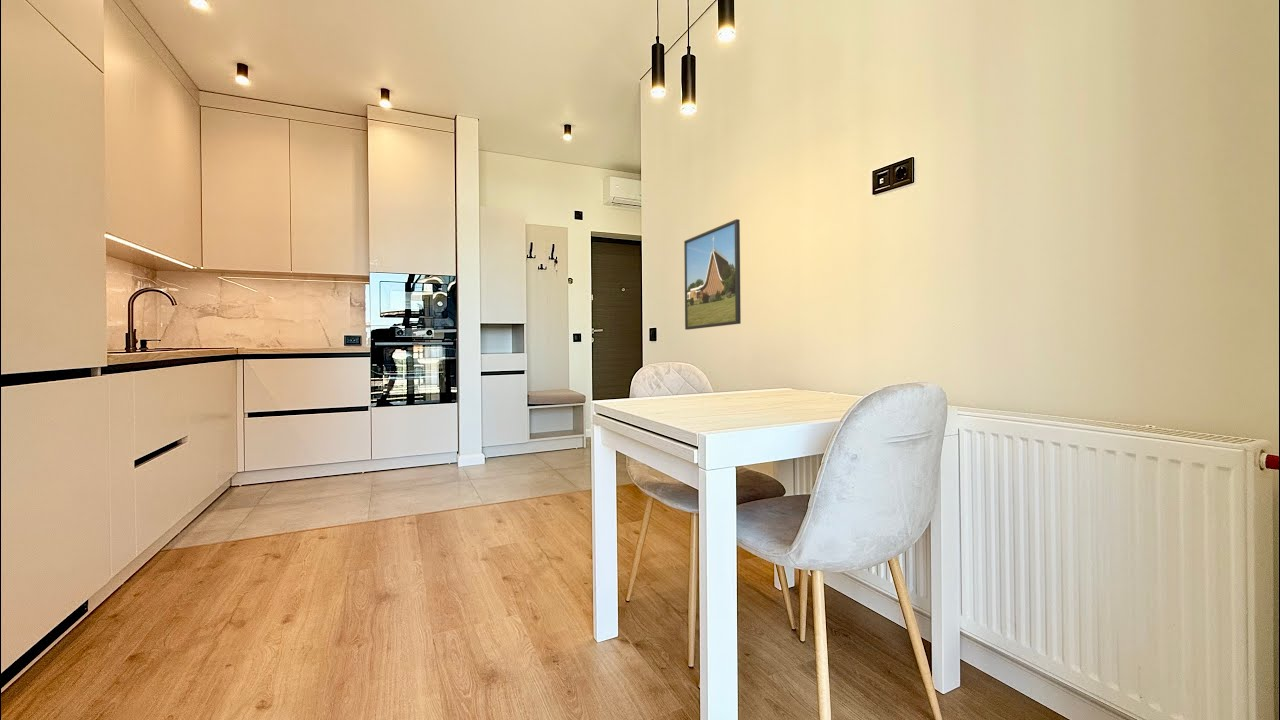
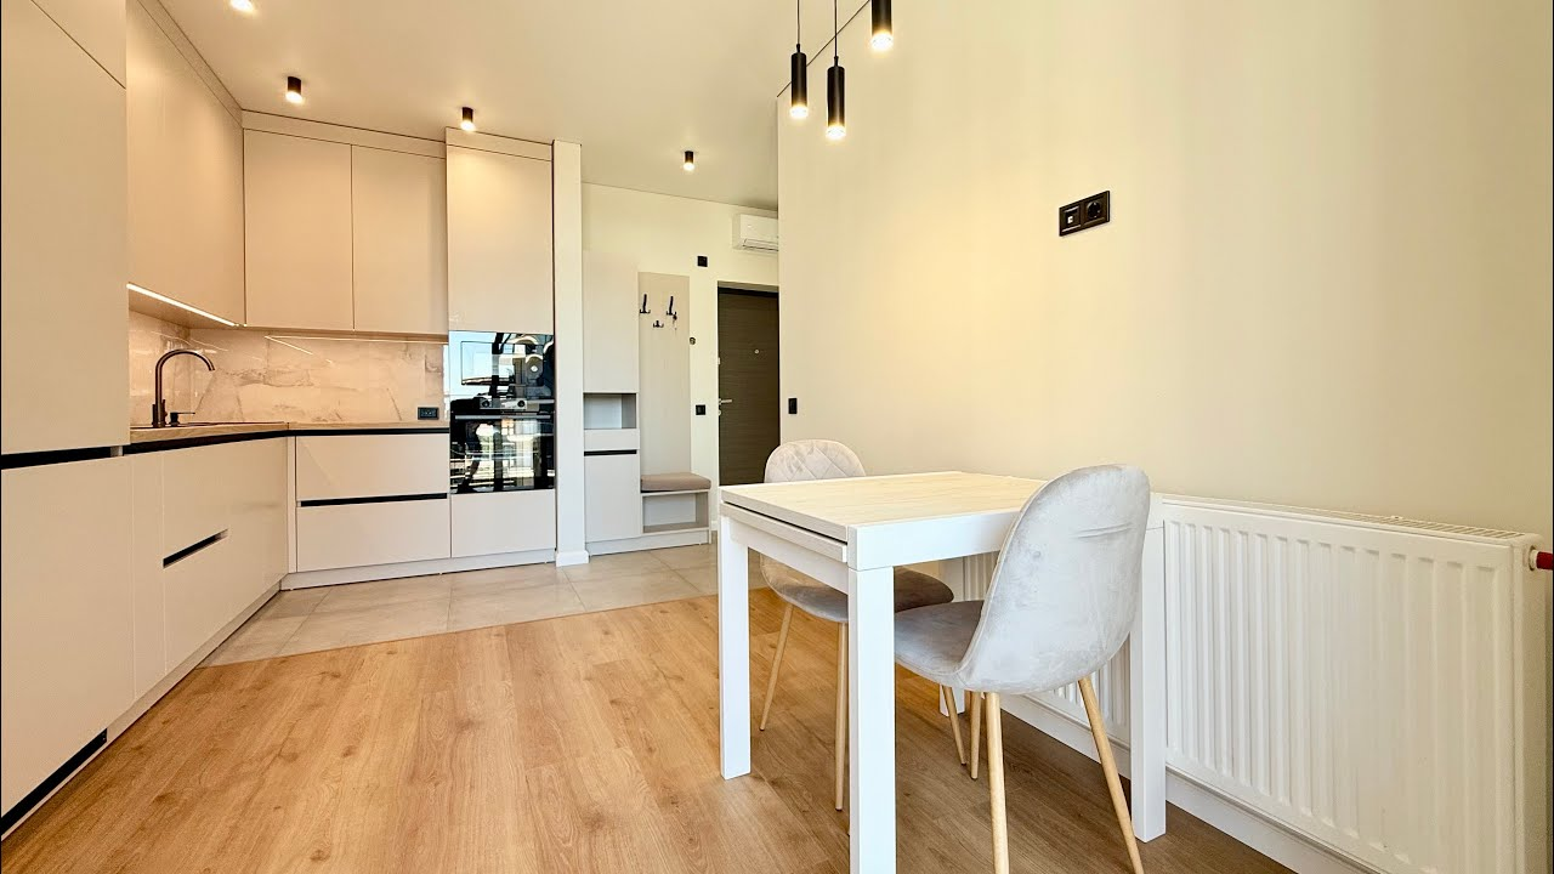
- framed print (710, 278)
